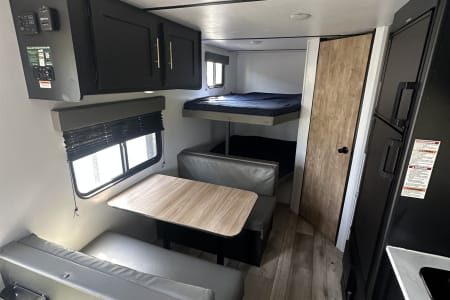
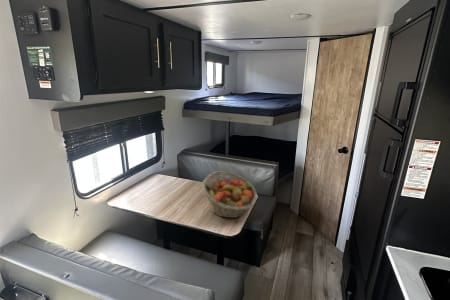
+ fruit basket (229, 193)
